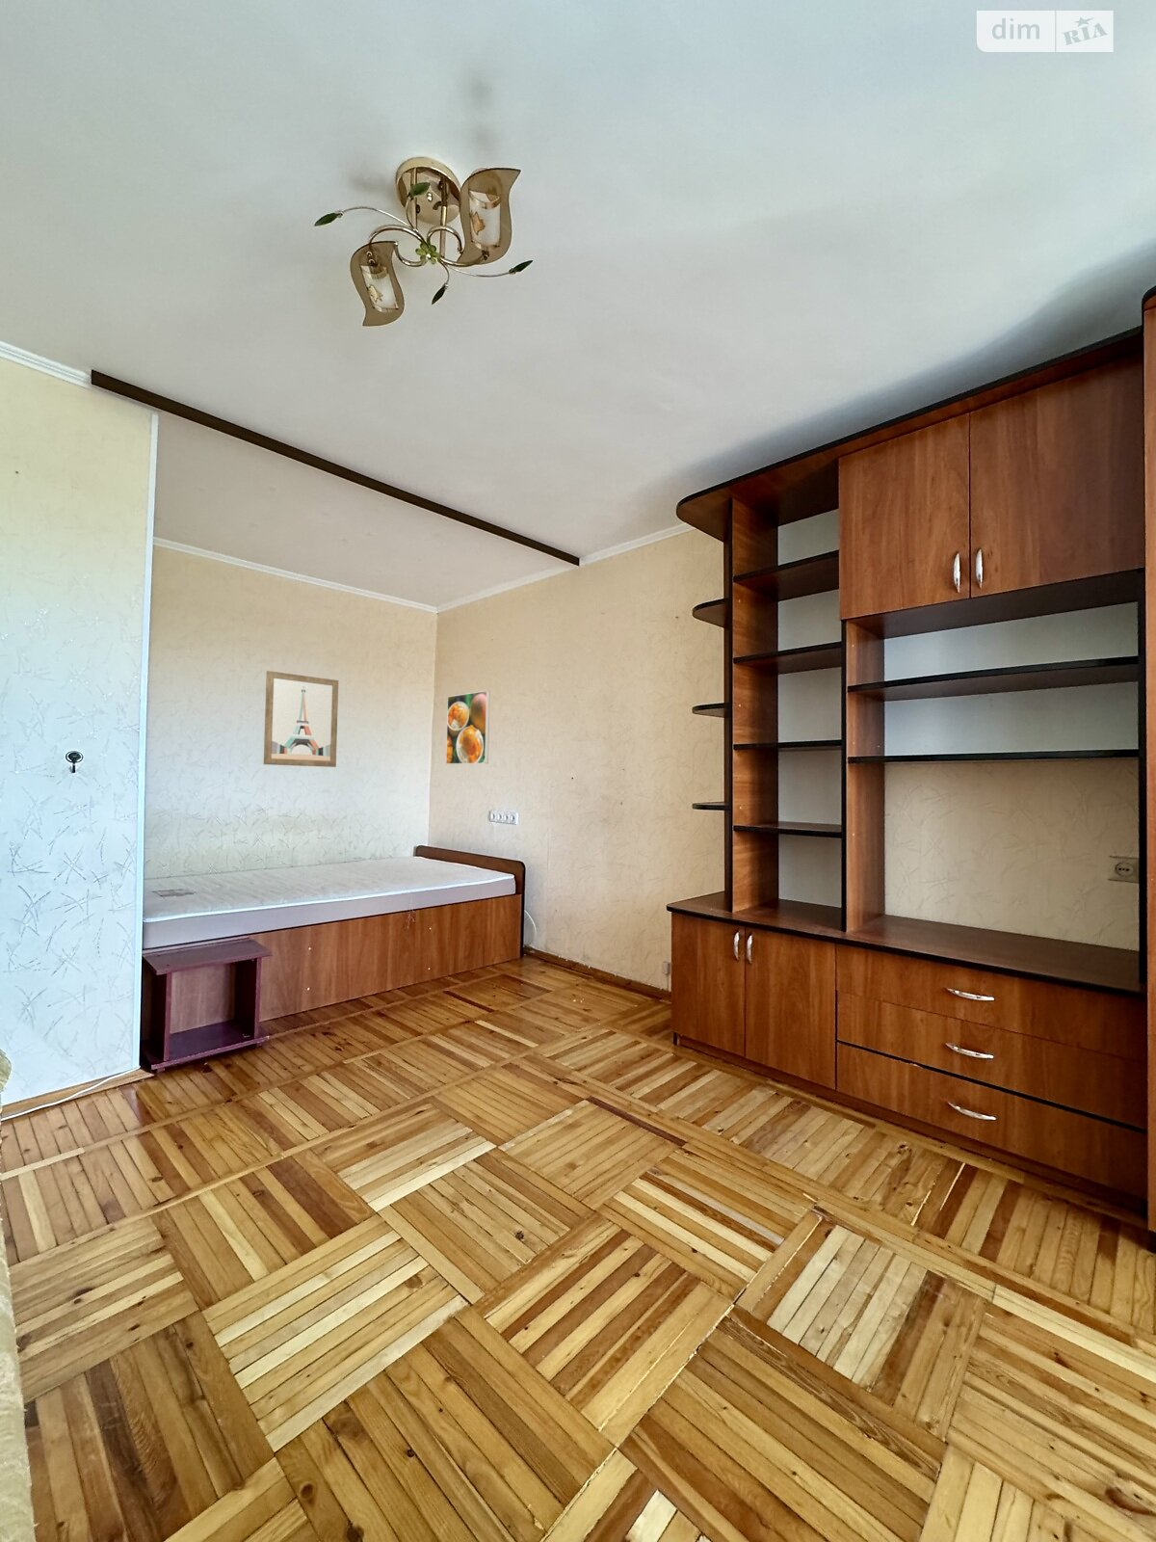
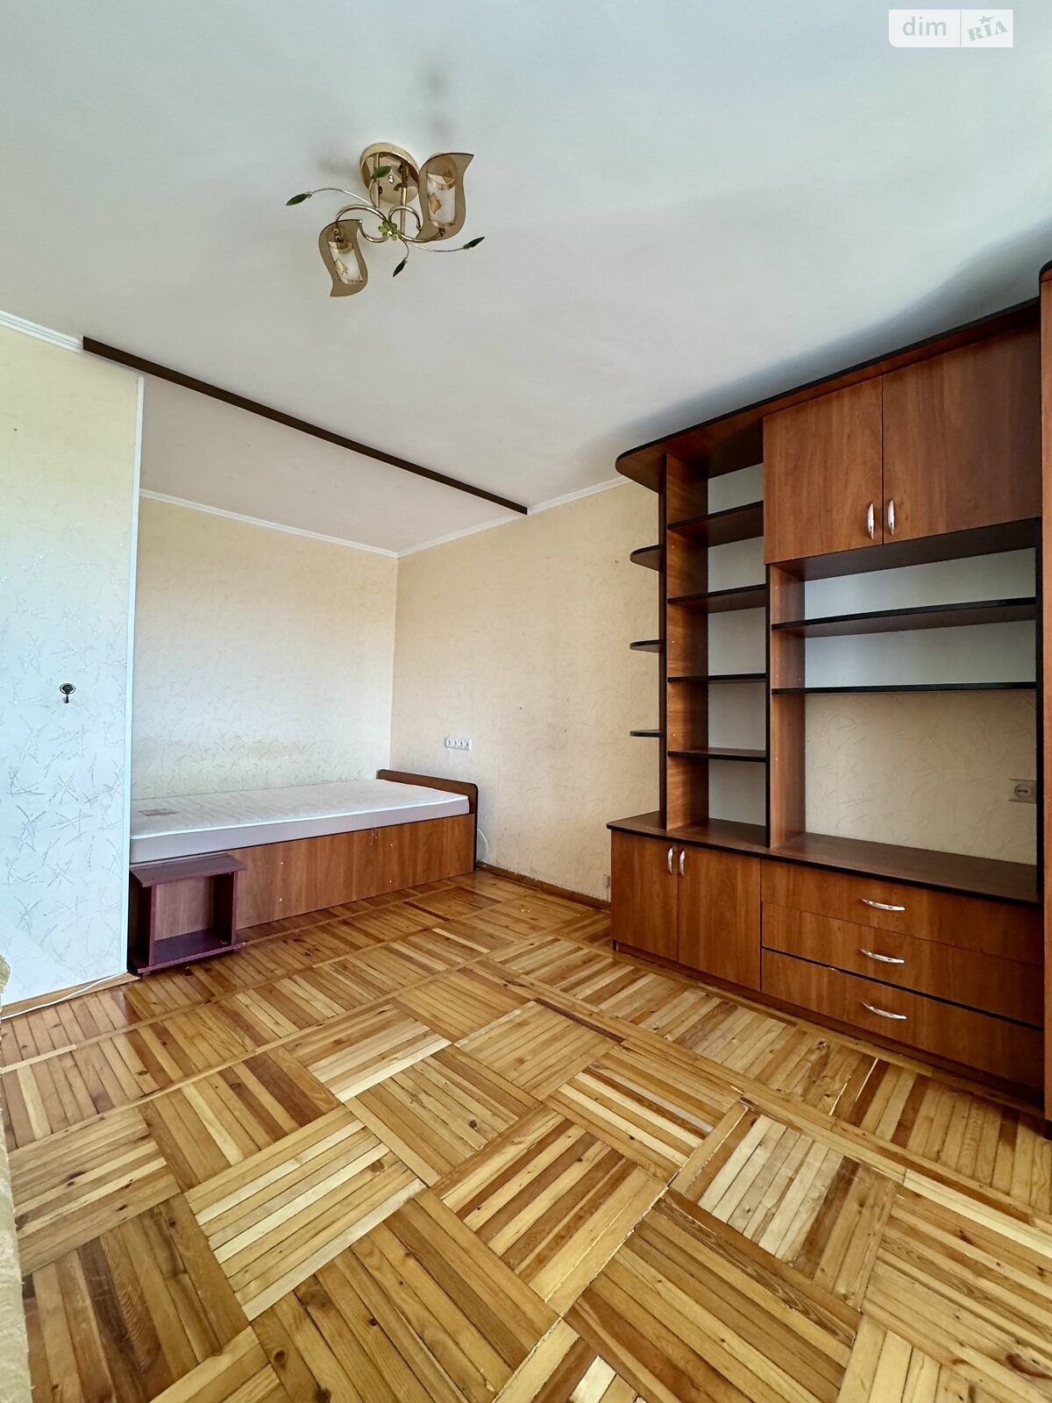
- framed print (466, 729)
- wall art (302, 720)
